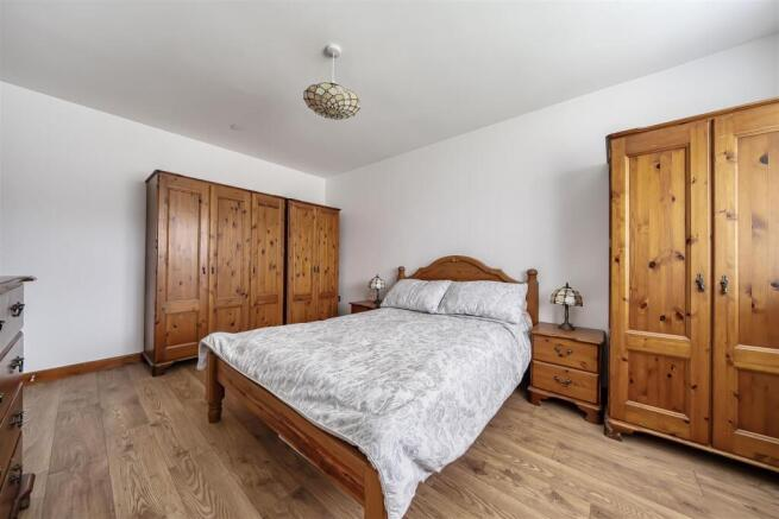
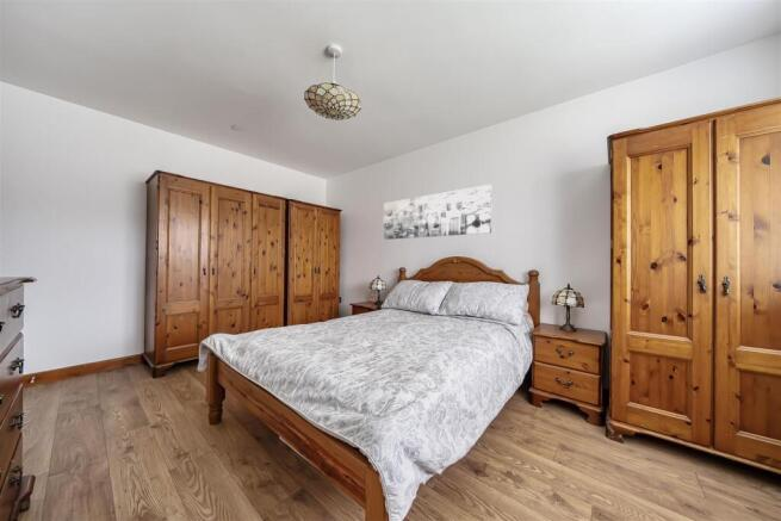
+ wall art (429, 216)
